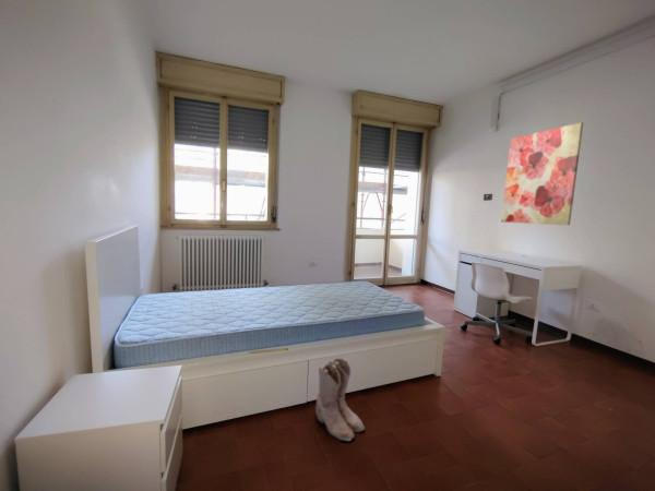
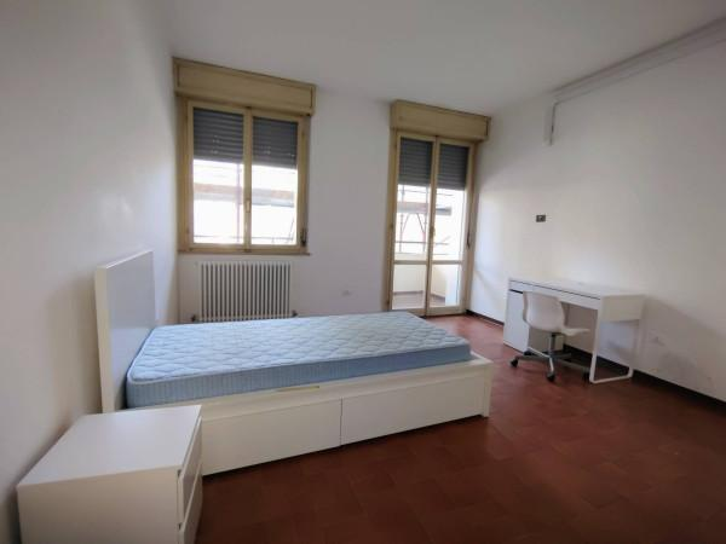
- boots (341, 394)
- wall art (537, 178)
